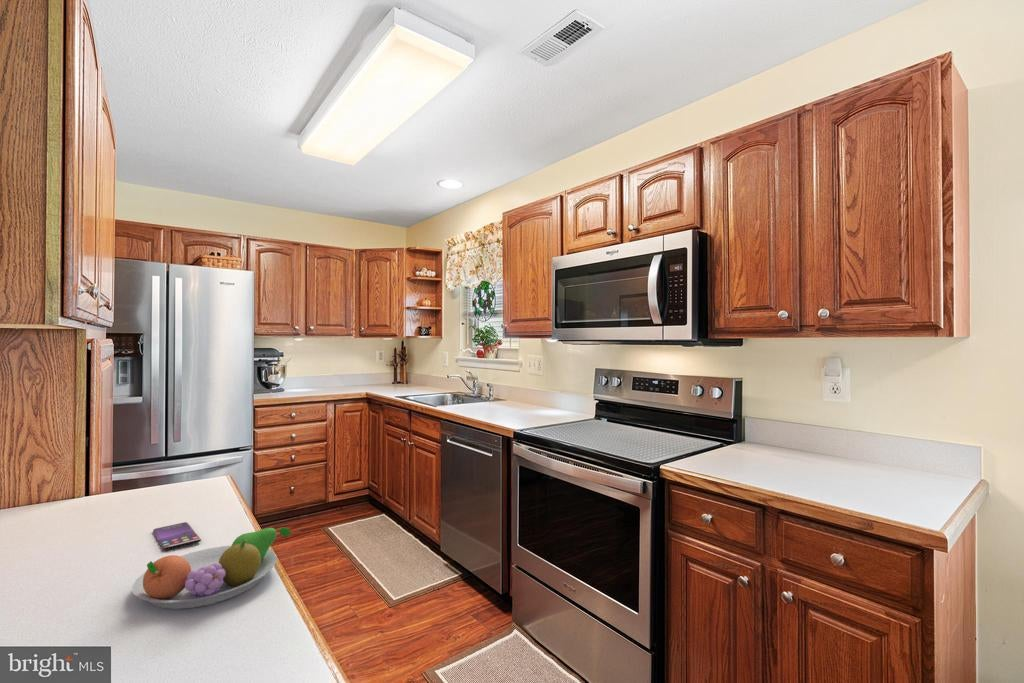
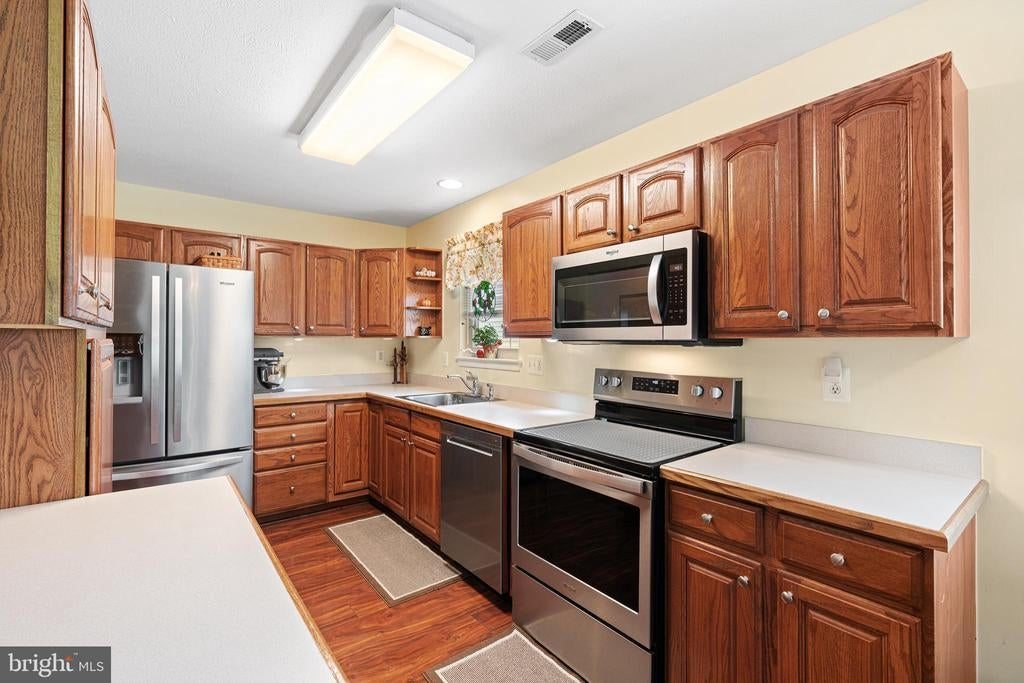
- fruit bowl (215, 557)
- smartphone (176, 535)
